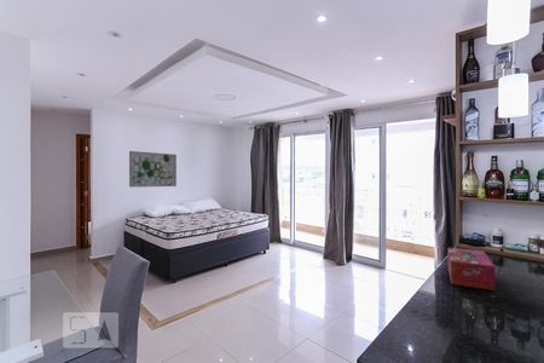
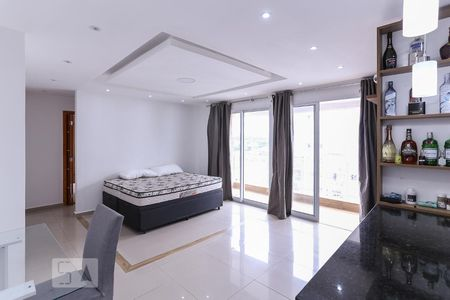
- tissue box (468, 266)
- wall art (154, 169)
